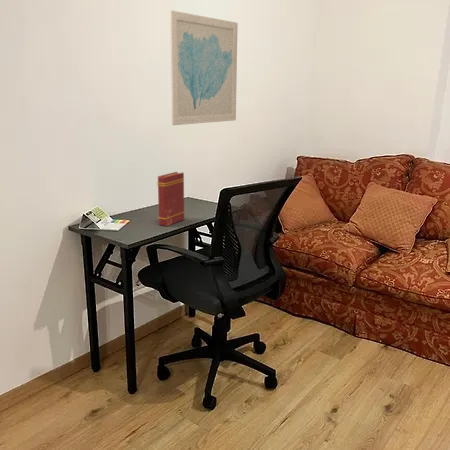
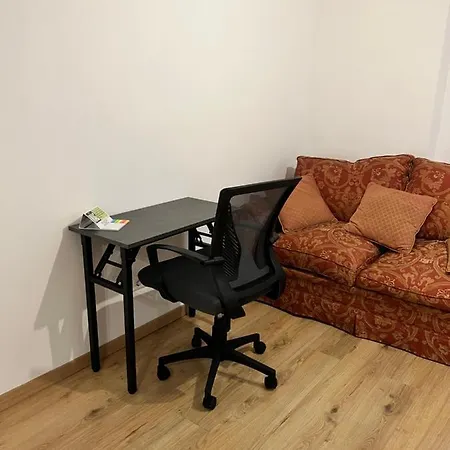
- book (171, 198)
- wall art (206, 71)
